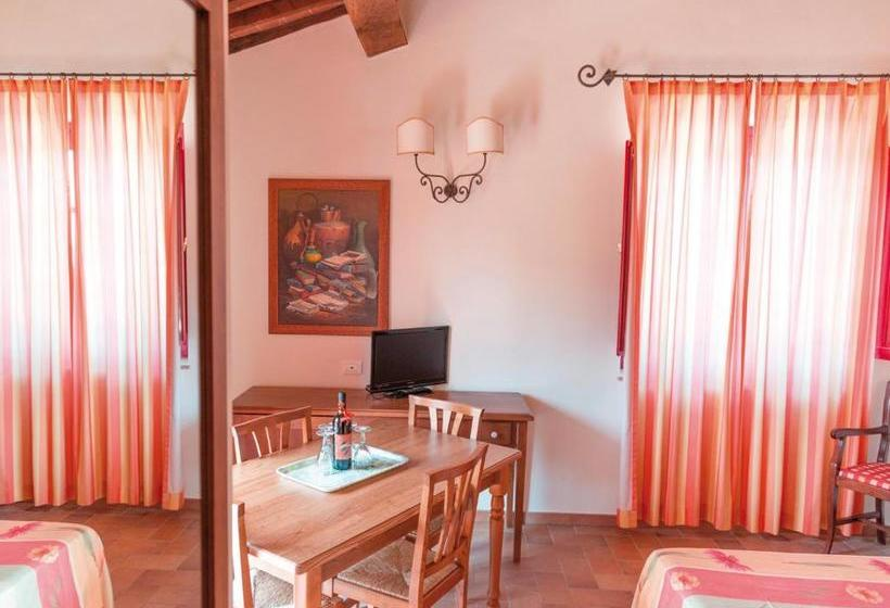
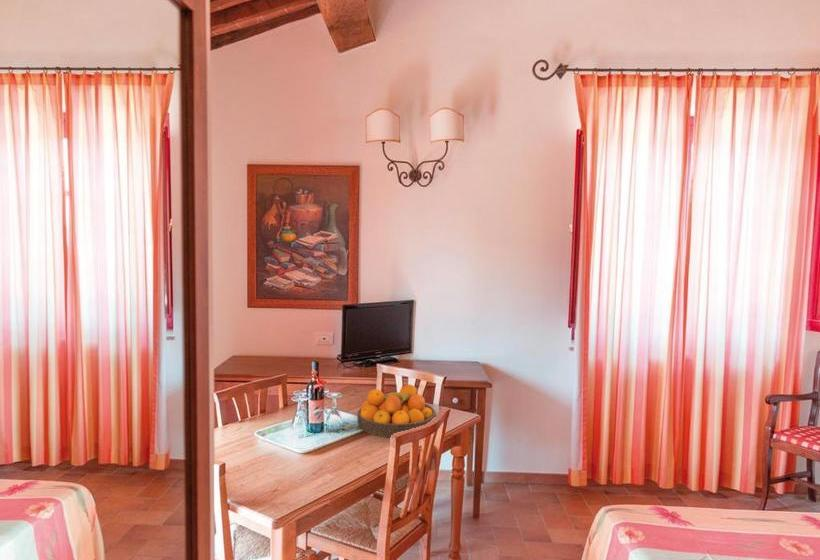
+ fruit bowl (396, 406)
